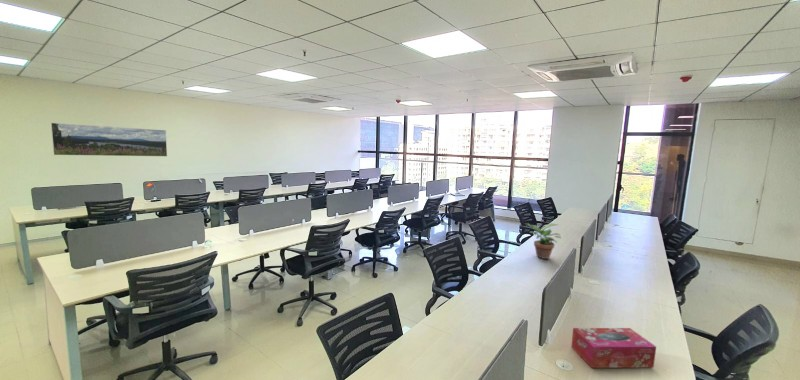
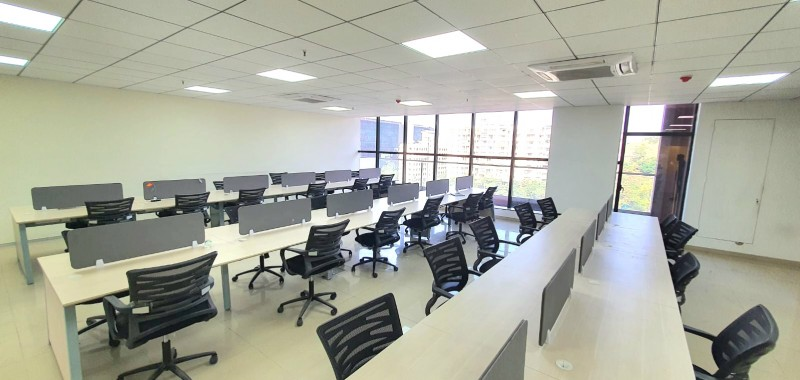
- potted plant (540, 240)
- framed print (115, 141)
- tissue box (611, 346)
